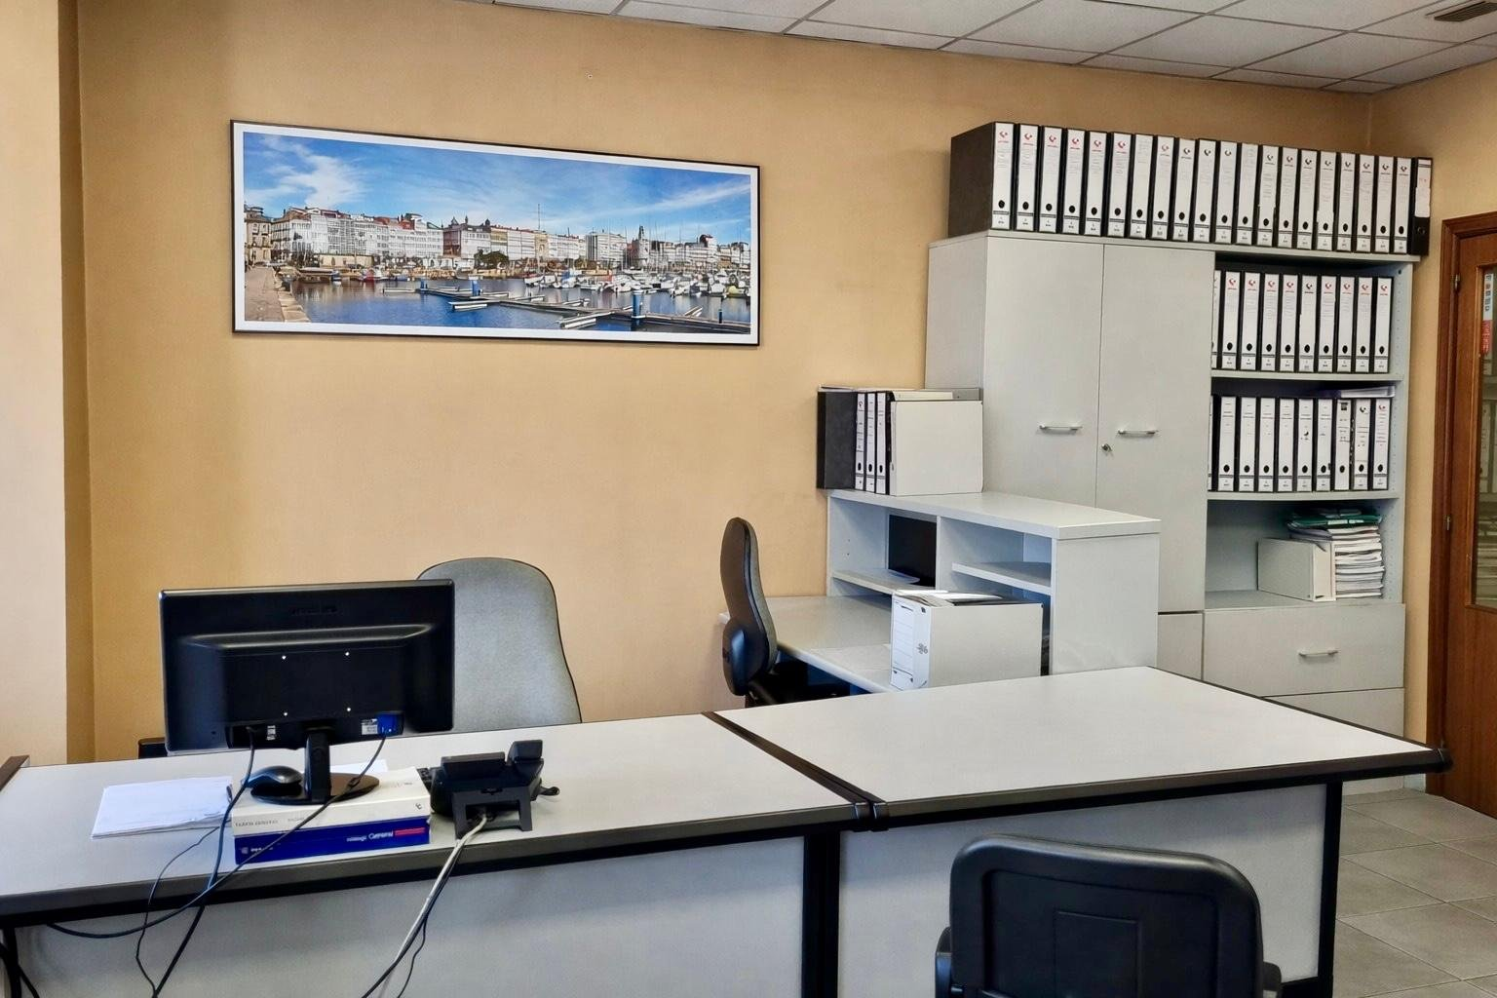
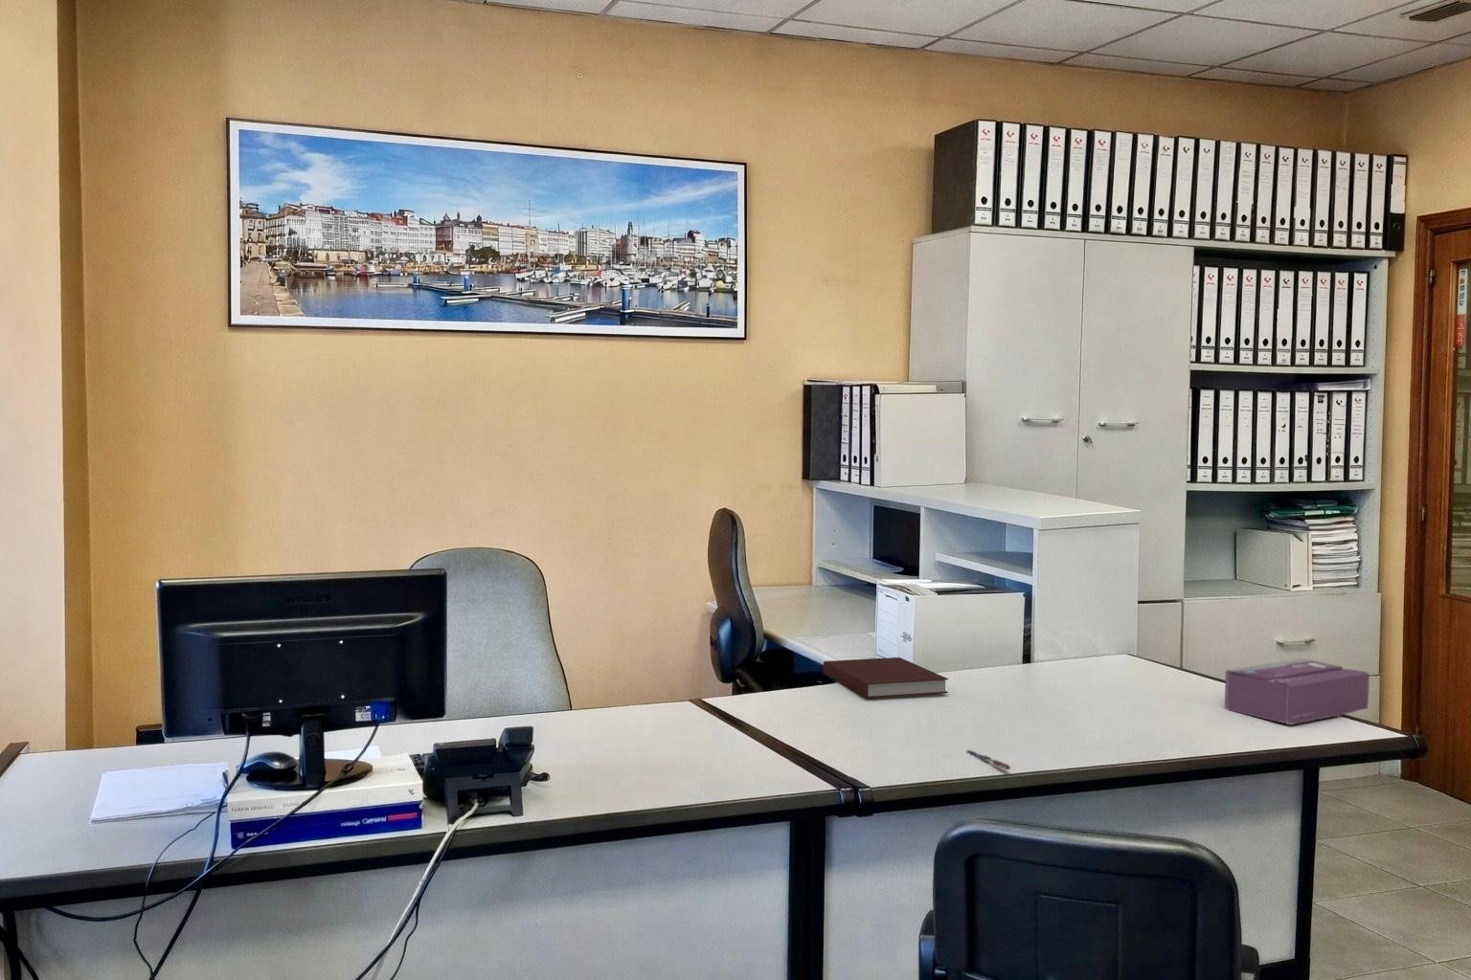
+ pen (987, 758)
+ tissue box (1297, 689)
+ notebook (883, 676)
